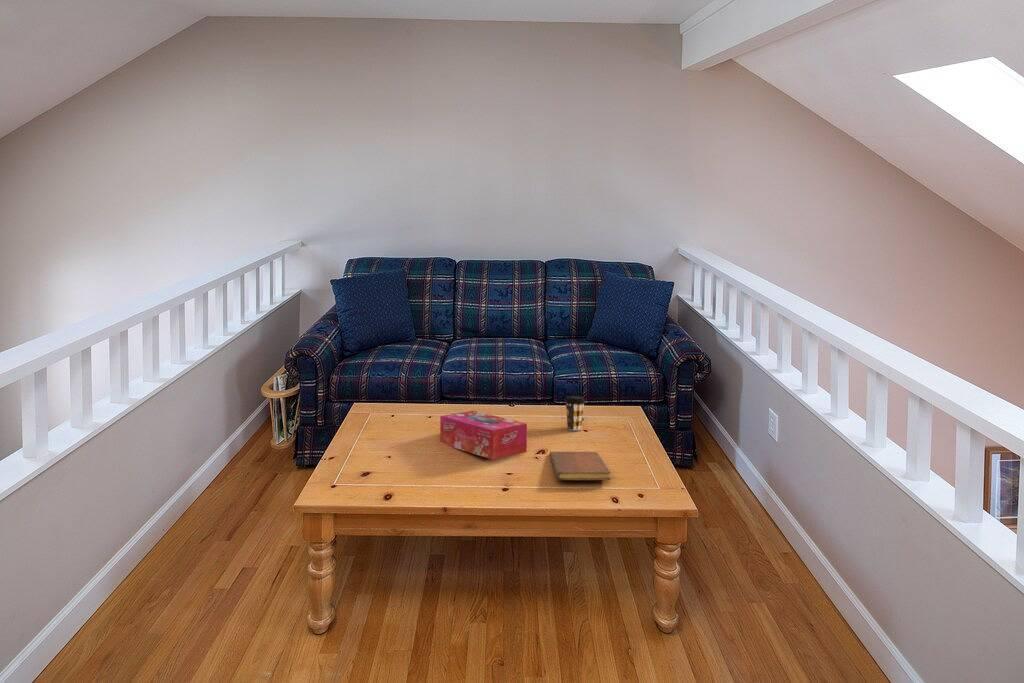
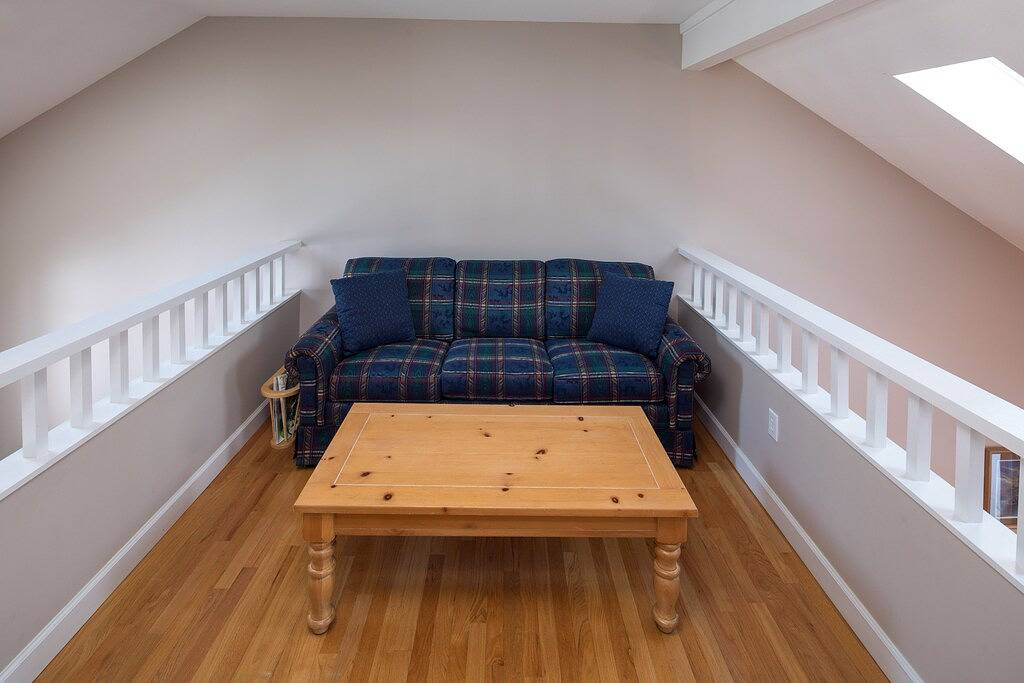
- coffee cup (574, 413)
- tissue box (482, 433)
- notebook (578, 465)
